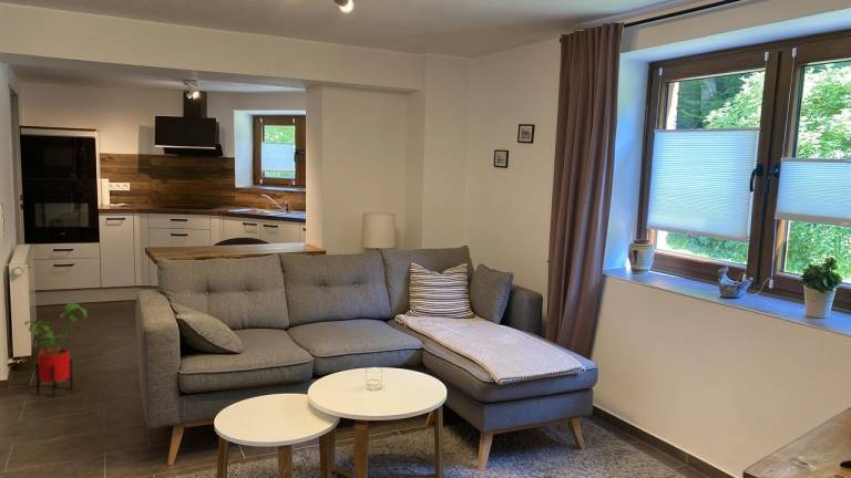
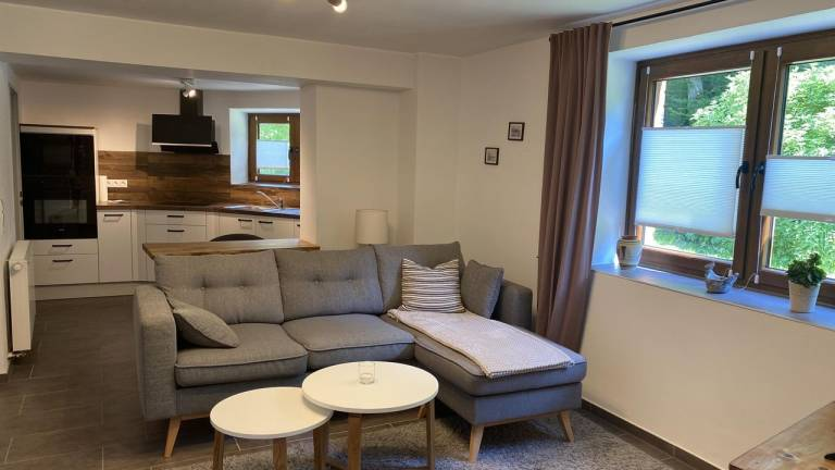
- house plant (58, 346)
